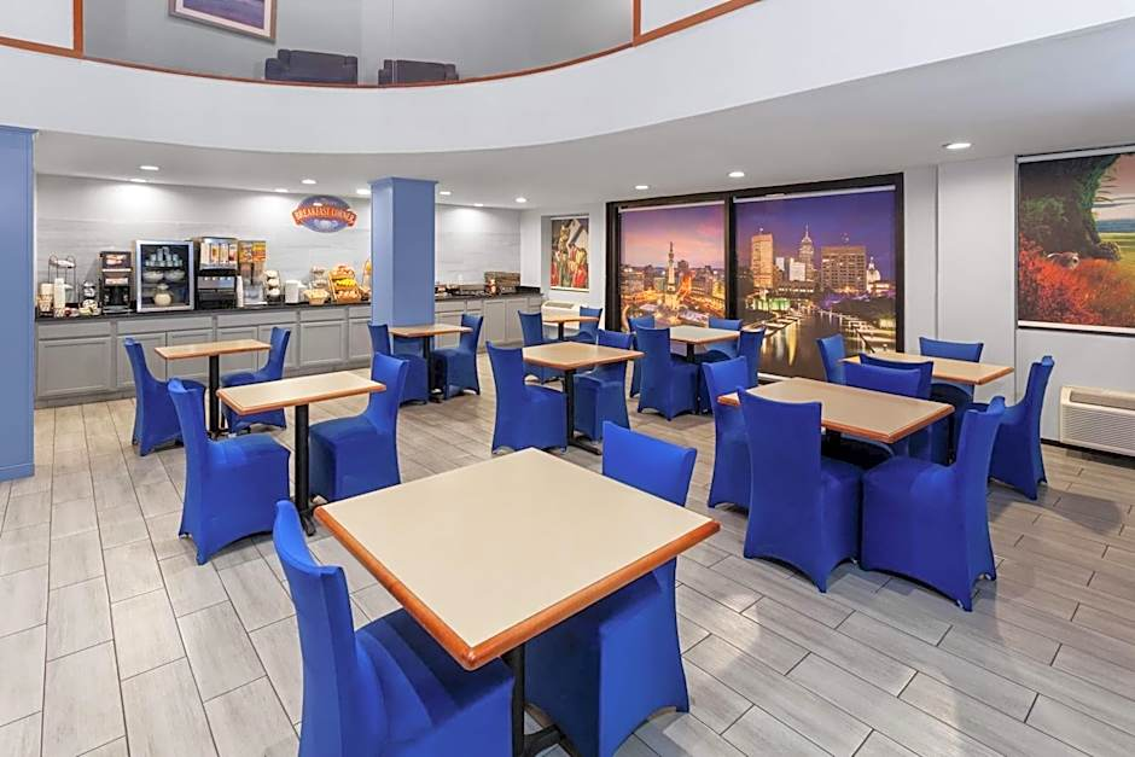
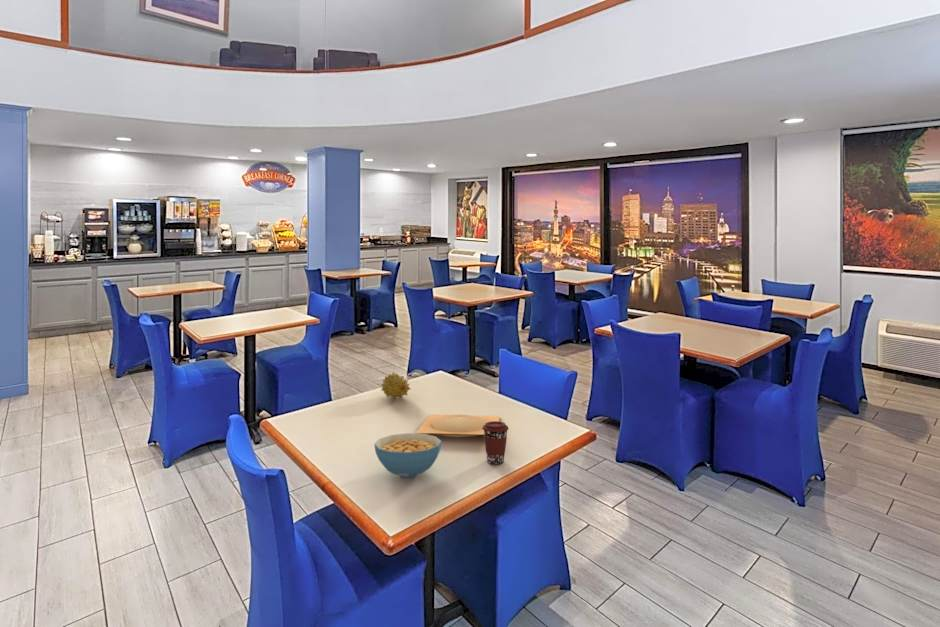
+ coffee cup (495, 442)
+ cereal bowl (408, 458)
+ plate (460, 422)
+ fruit (396, 385)
